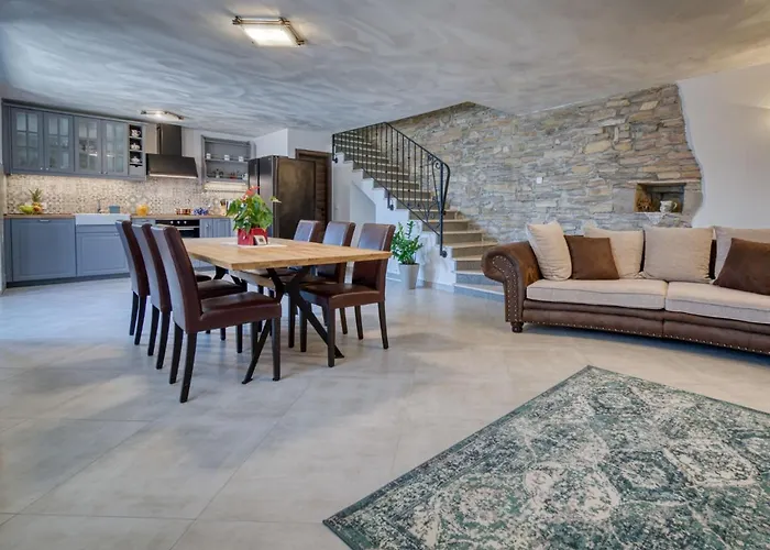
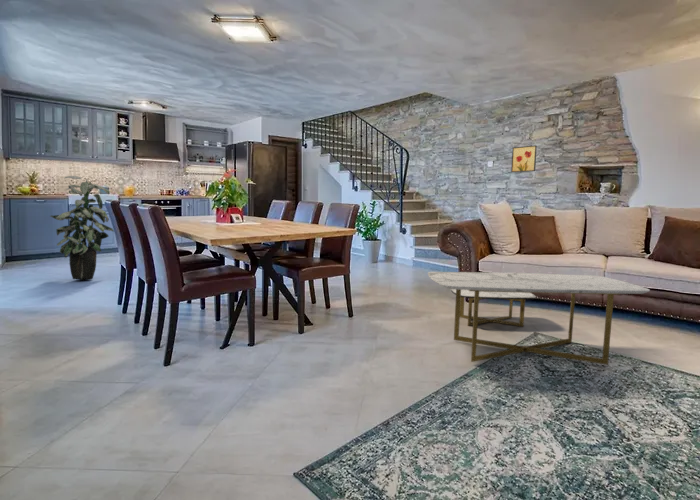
+ wall art (523, 159)
+ coffee table (510, 305)
+ indoor plant (81, 229)
